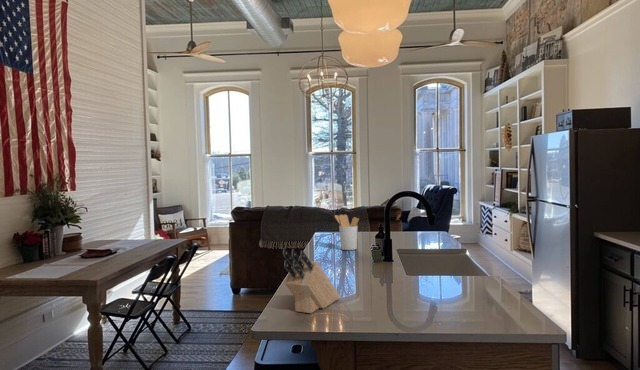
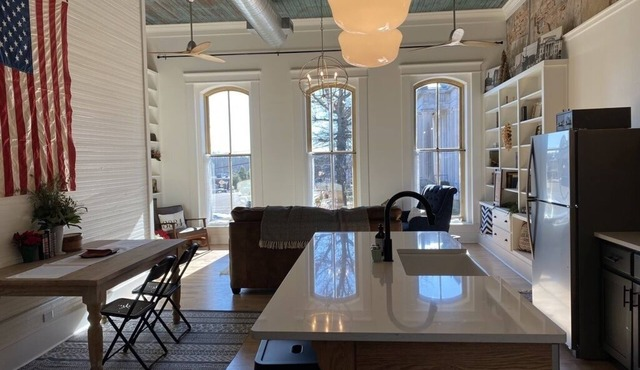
- knife block (310, 275)
- utensil holder (346, 231)
